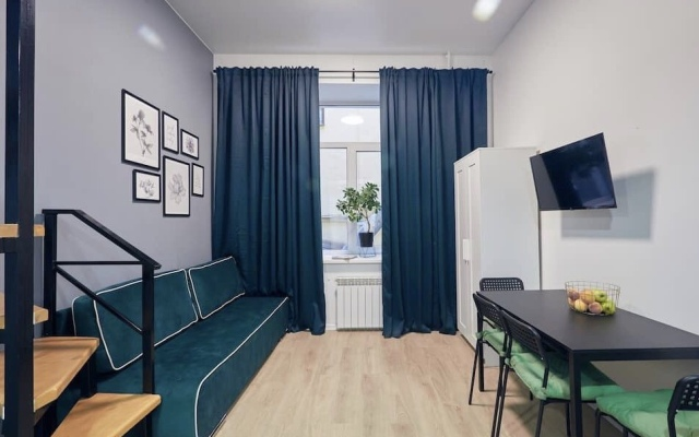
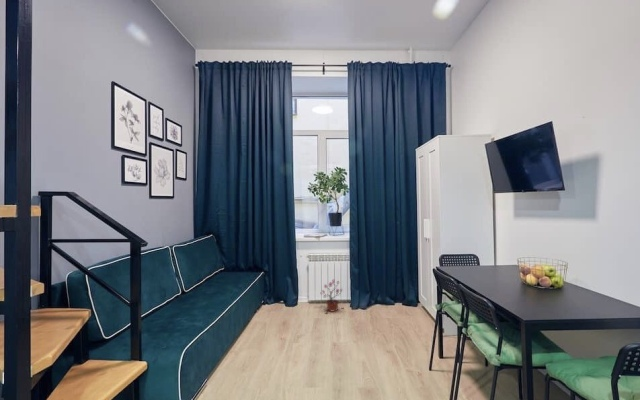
+ potted plant (331, 294)
